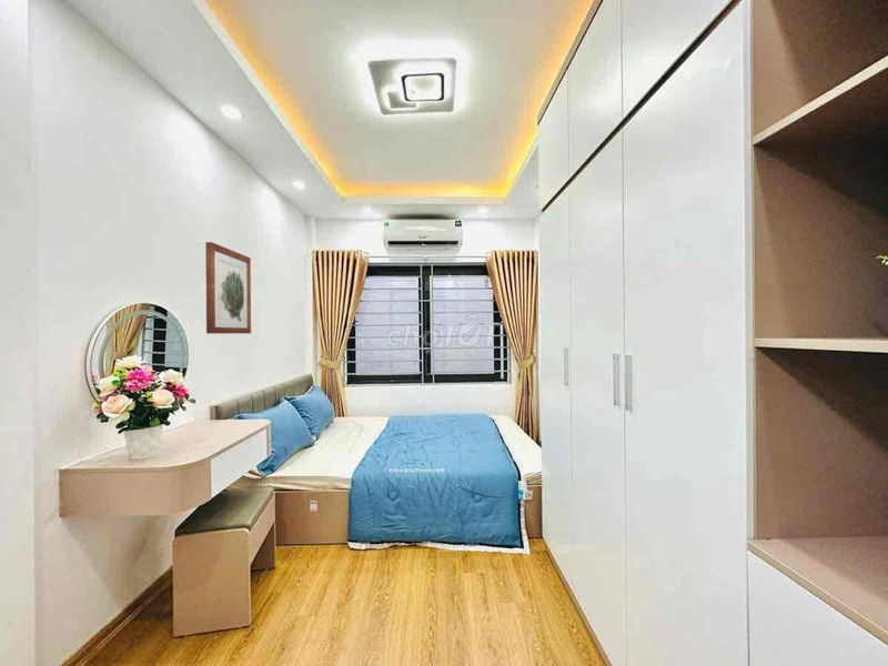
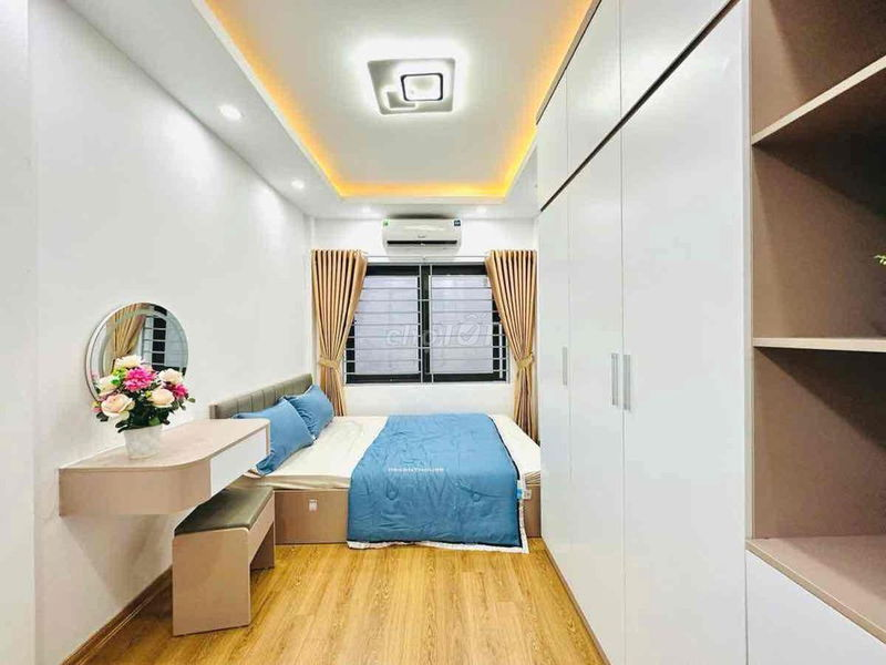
- wall art (230, 292)
